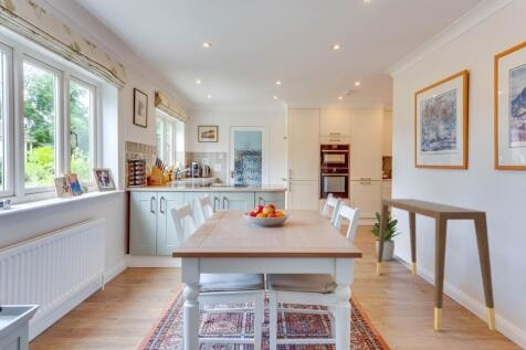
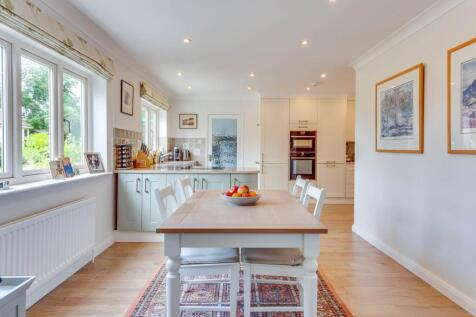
- console table (415, 251)
- potted plant (385, 235)
